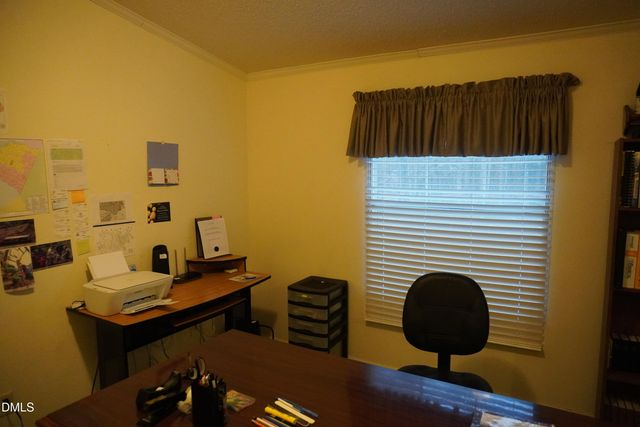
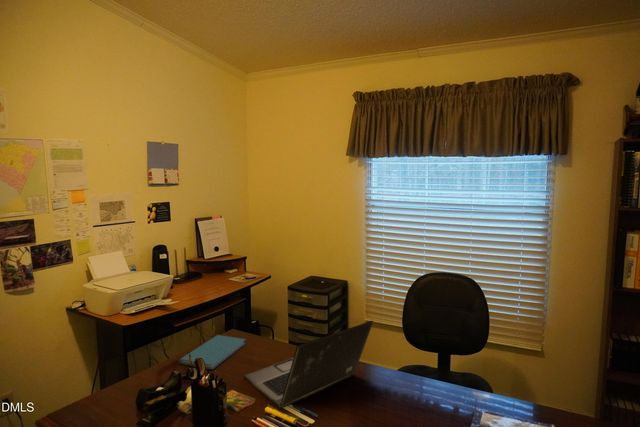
+ book (214, 350)
+ laptop (307, 350)
